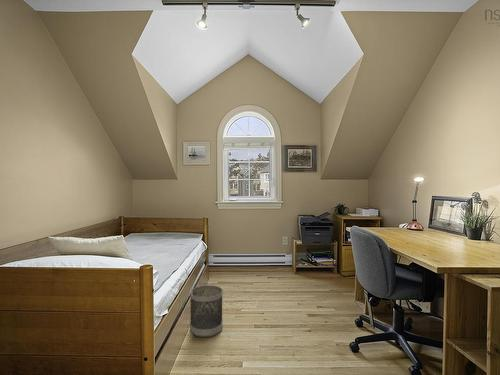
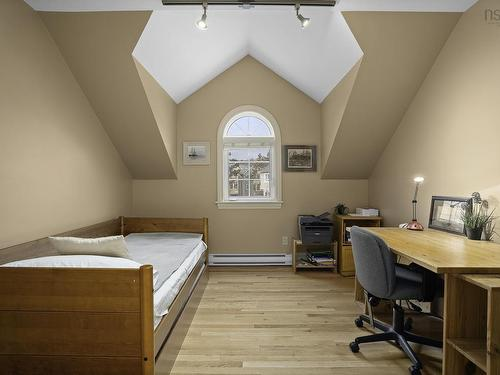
- wastebasket (206, 309)
